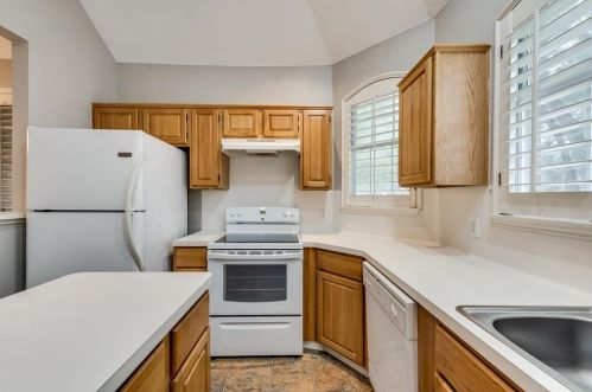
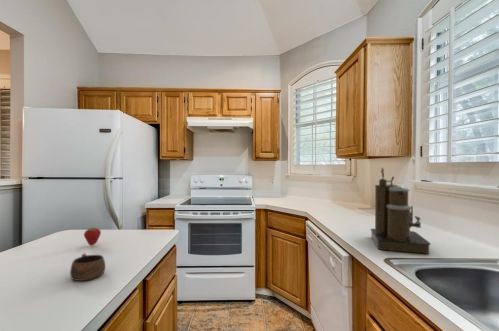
+ coffee maker (397, 206)
+ cup (88, 265)
+ fruit (92, 235)
